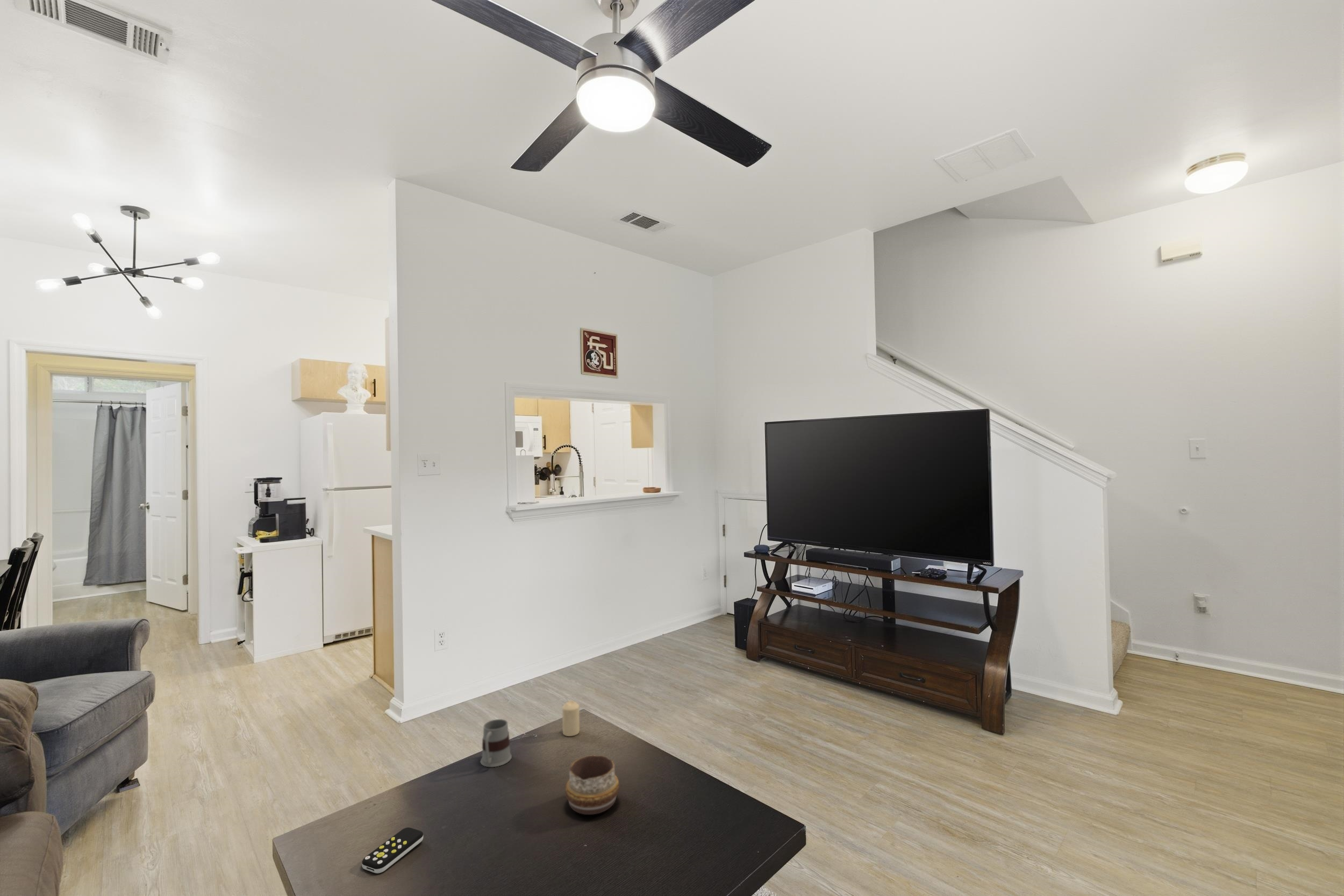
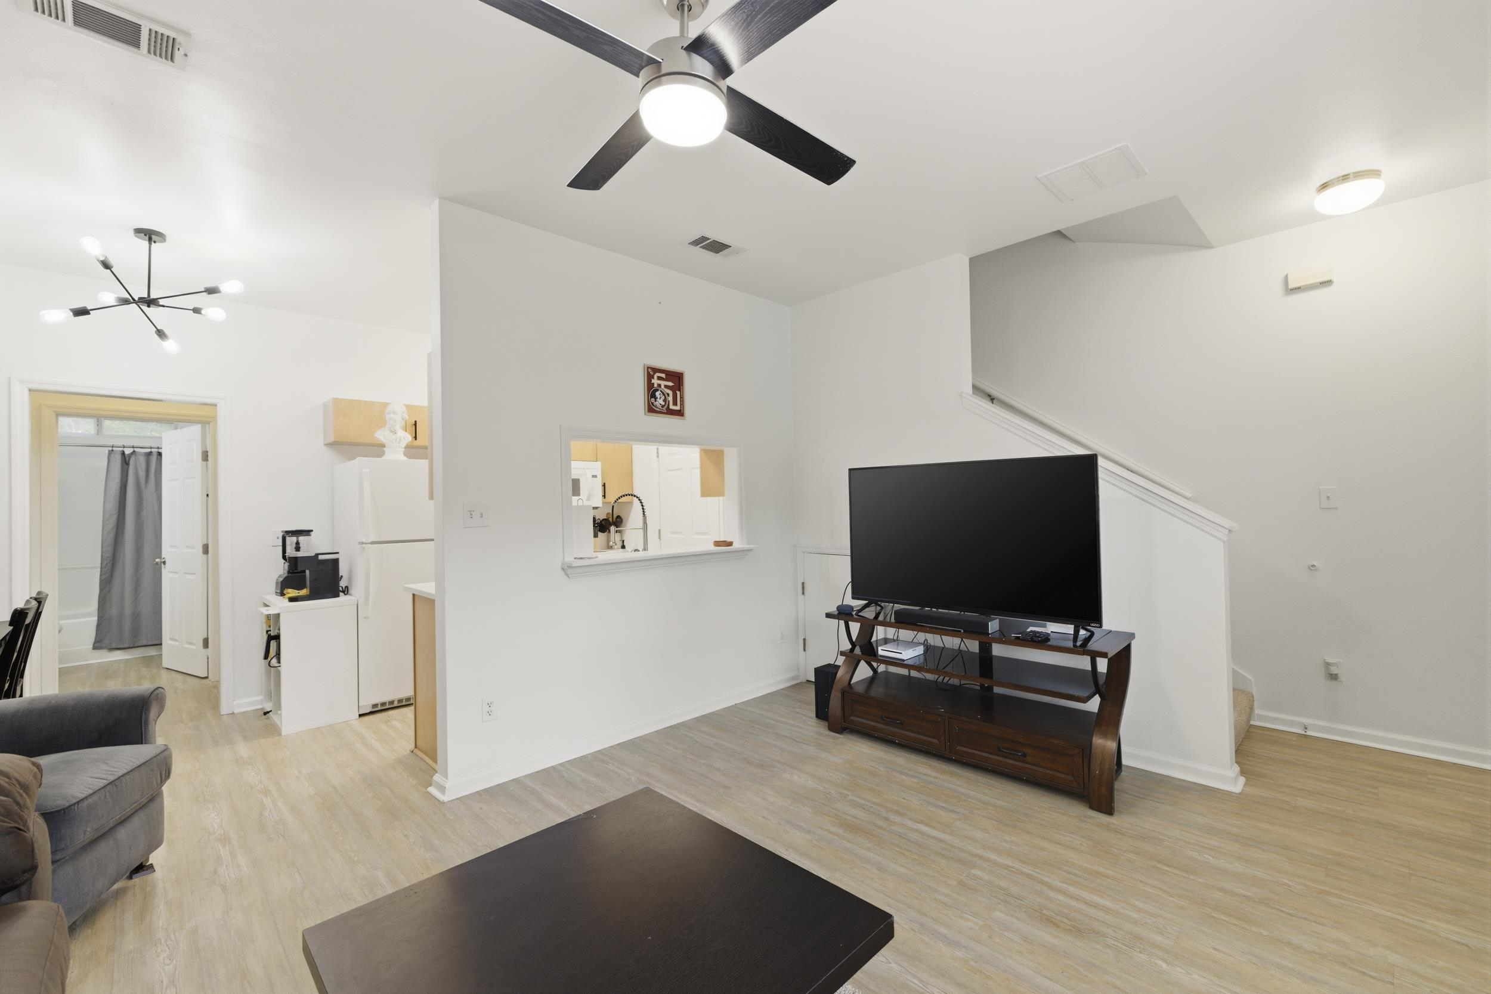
- remote control (394, 849)
- candle (571, 717)
- mug (494, 744)
- decorative bowl (592, 784)
